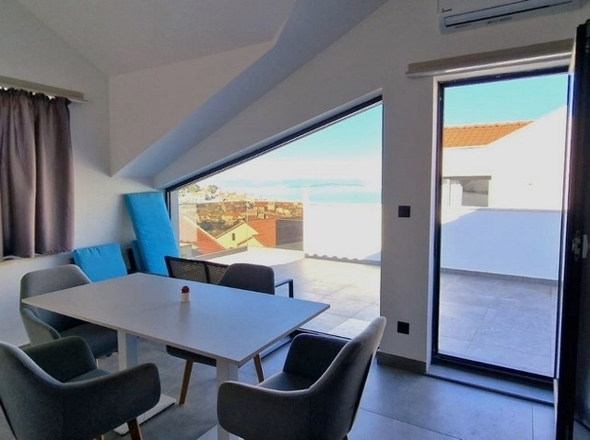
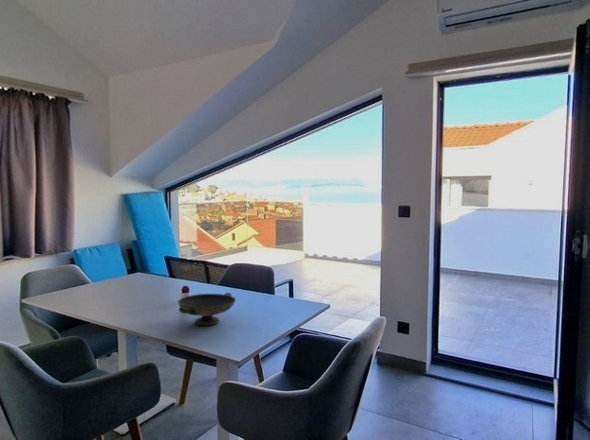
+ decorative bowl (207, 310)
